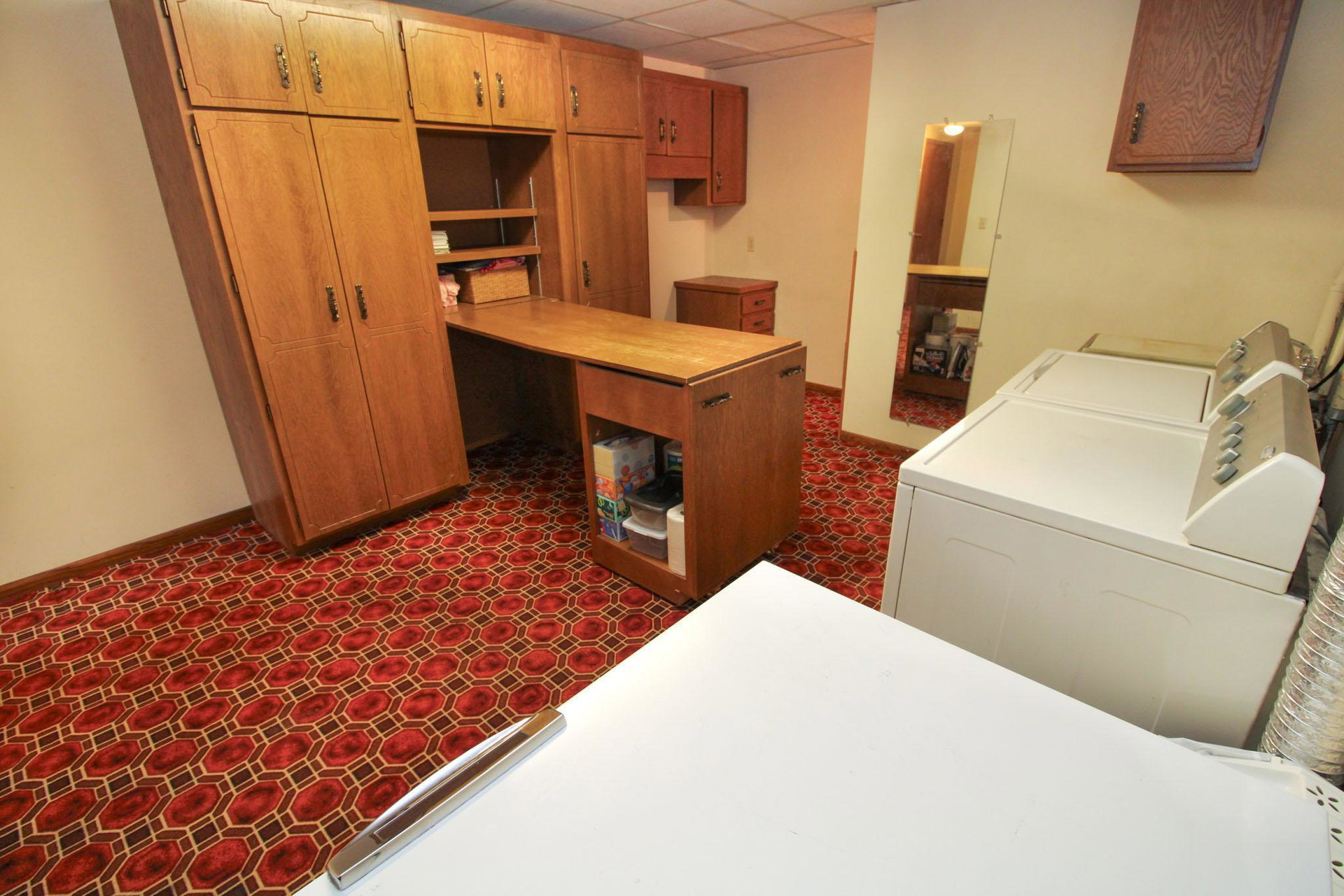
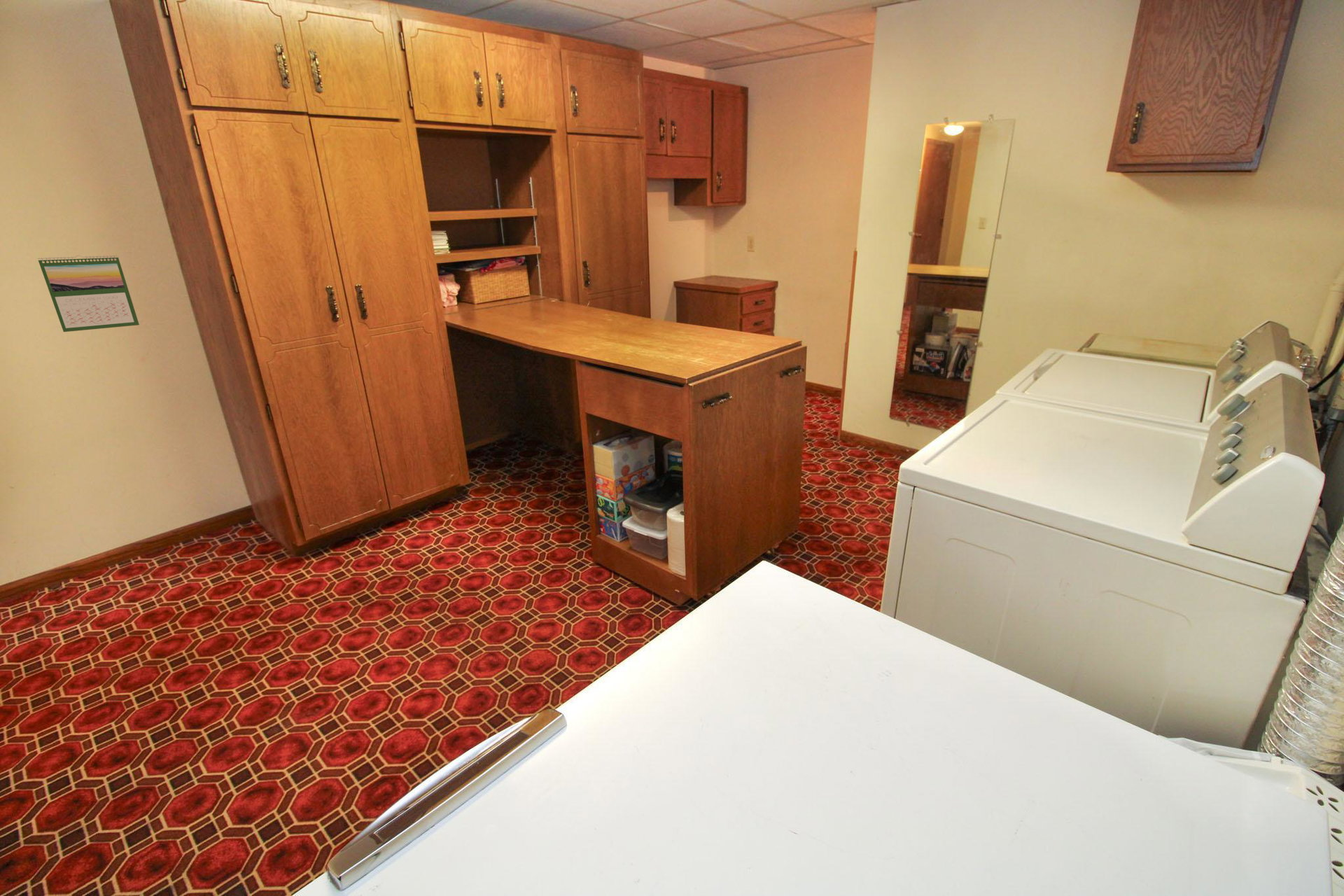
+ calendar (90, 292)
